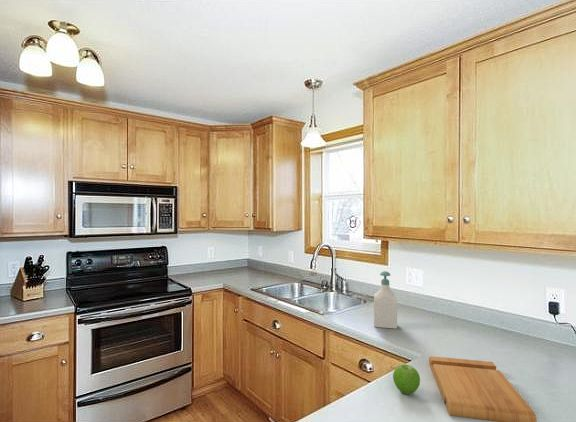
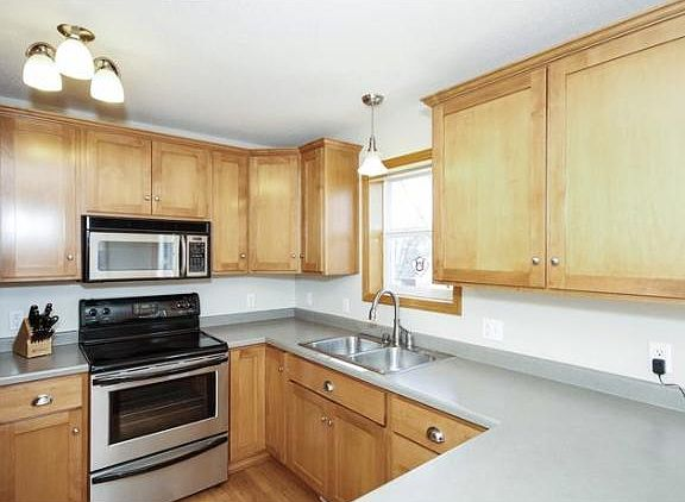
- fruit (406, 379)
- soap bottle (385, 298)
- cutting board (473, 385)
